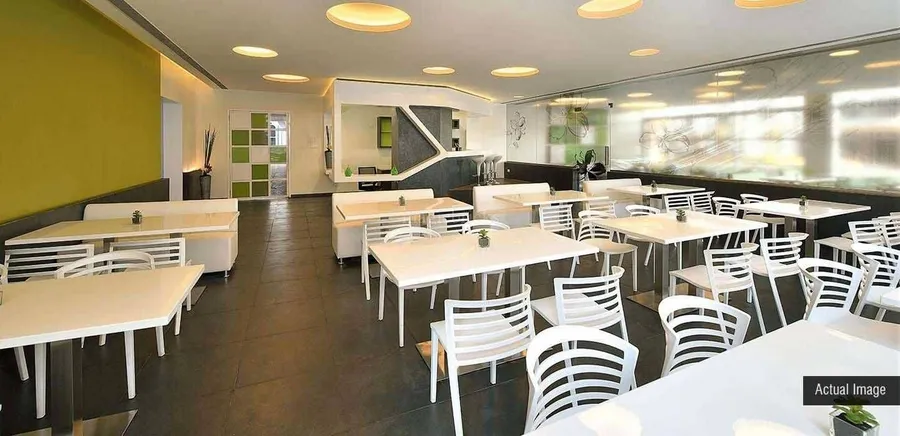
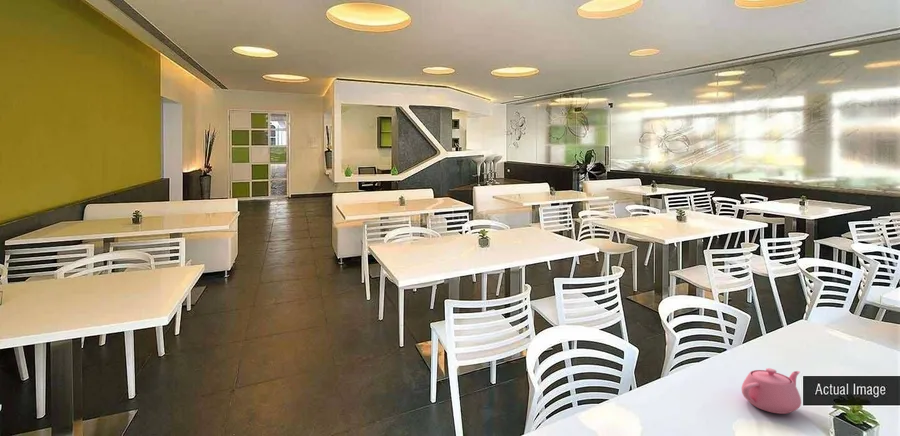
+ teapot (772, 387)
